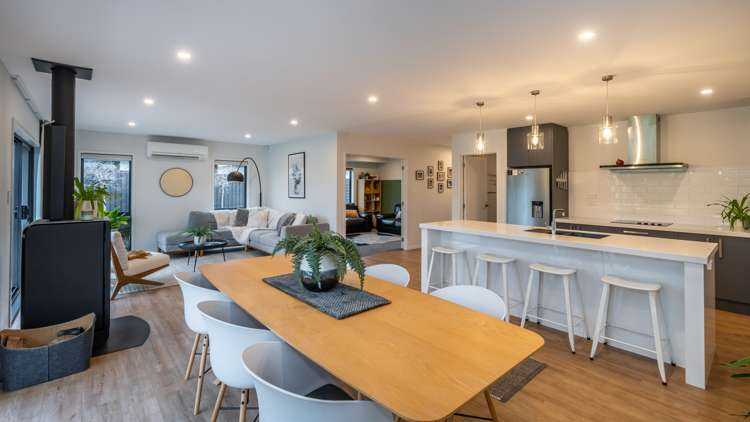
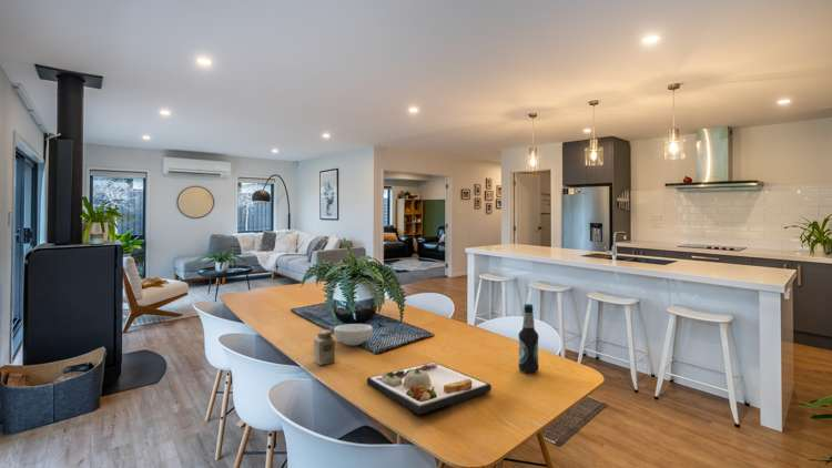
+ bottle (528, 337)
+ cereal bowl (353, 335)
+ salt shaker (324, 346)
+ dinner plate (427, 377)
